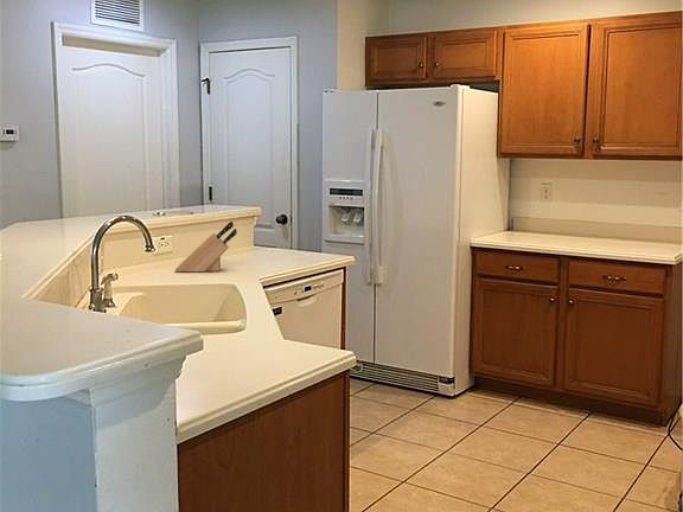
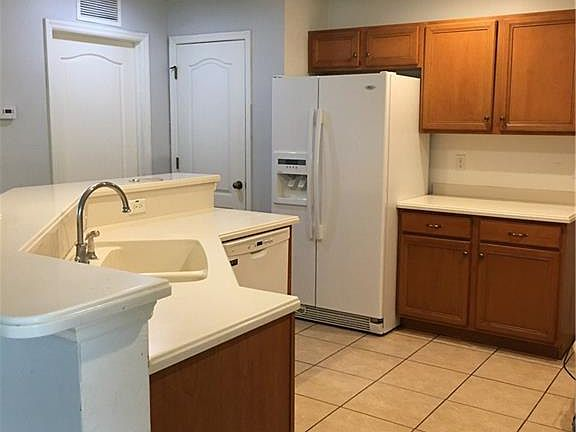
- knife block (206, 245)
